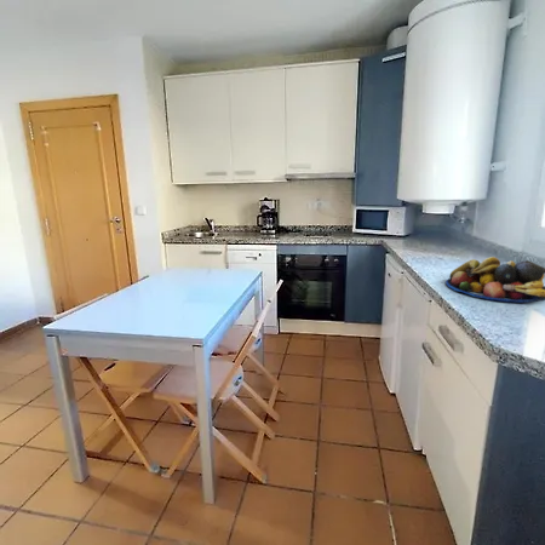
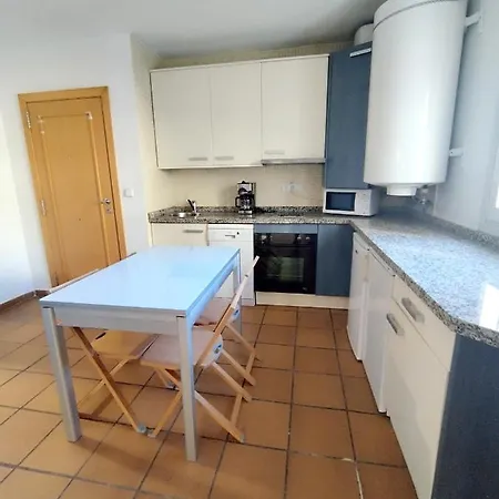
- fruit bowl (497, 272)
